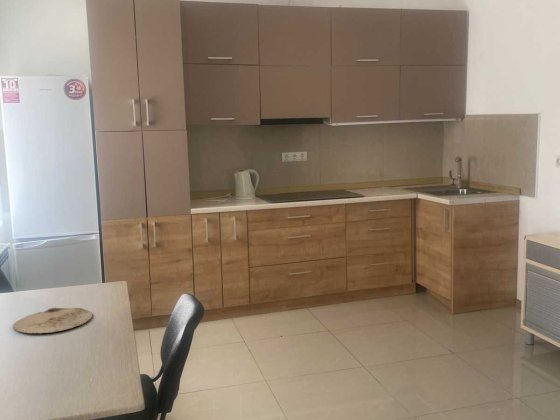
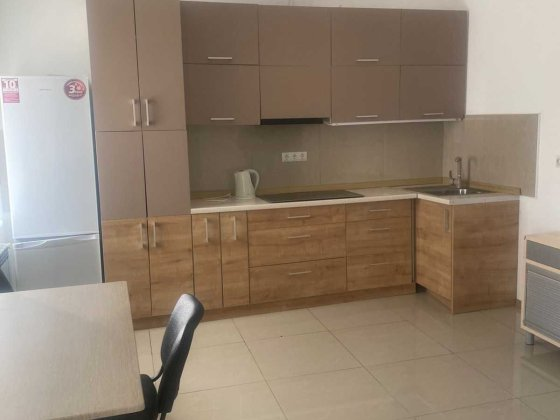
- plate (53, 318)
